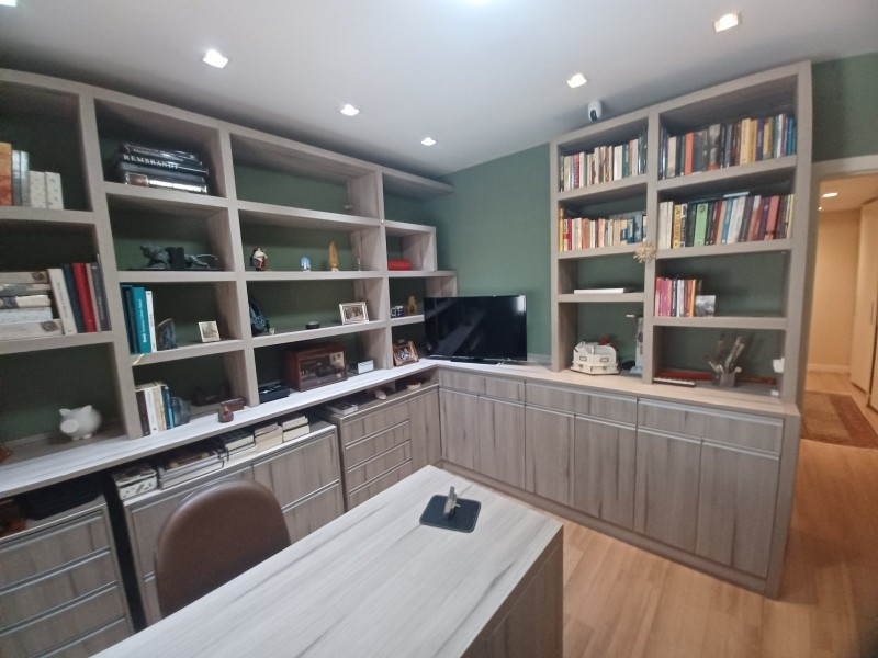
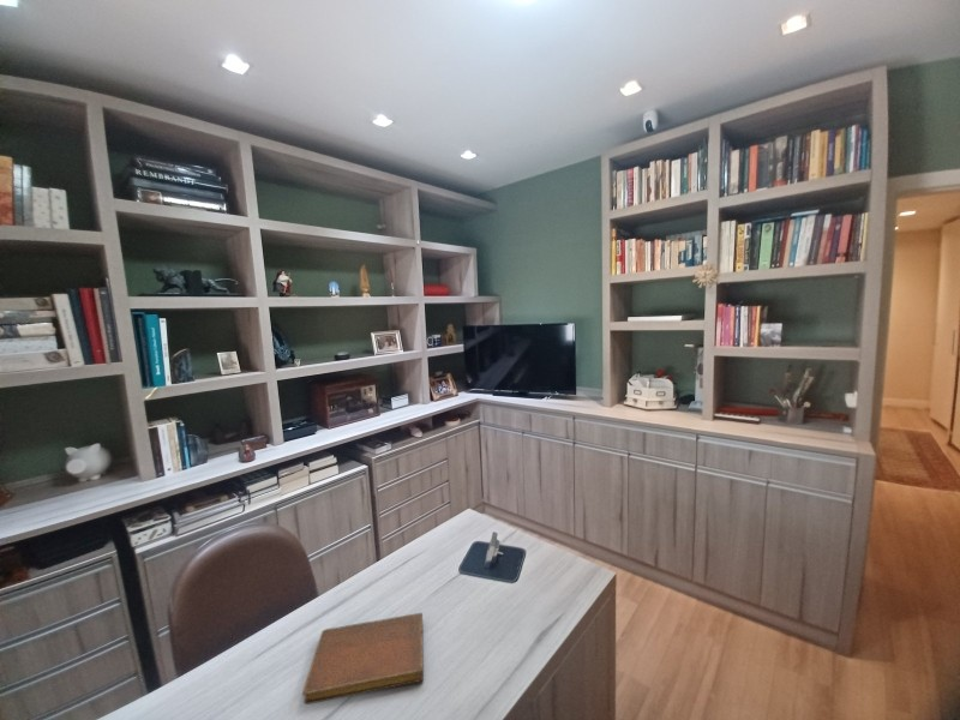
+ notebook (370, 652)
